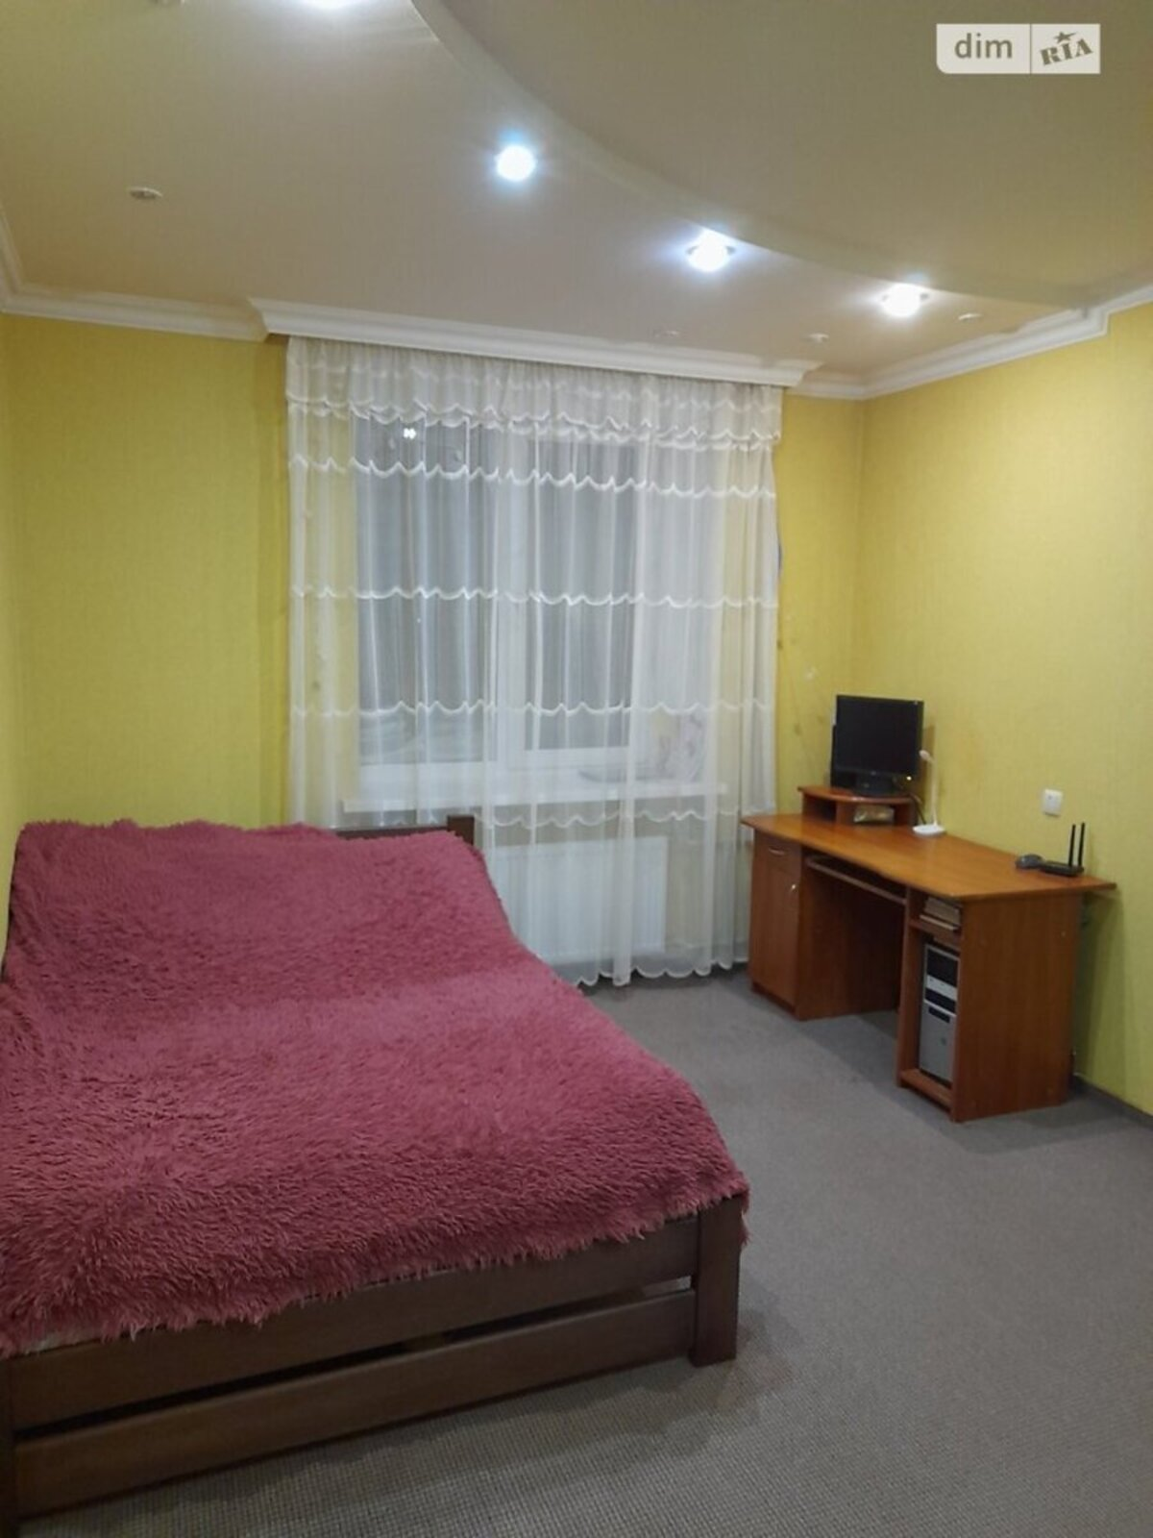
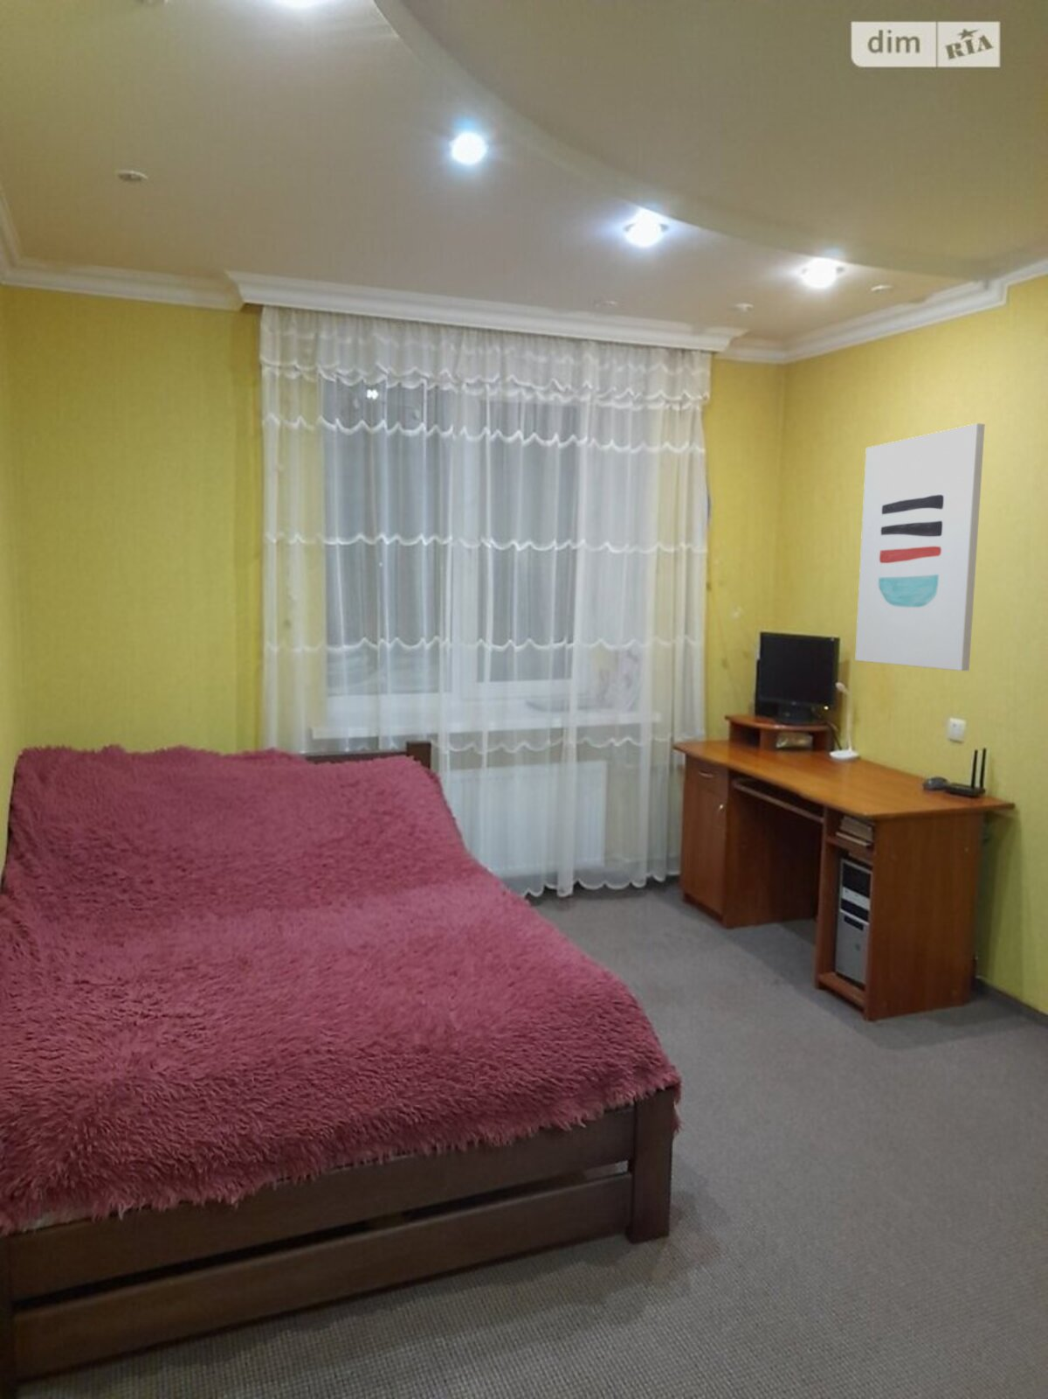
+ wall art (914, 552)
